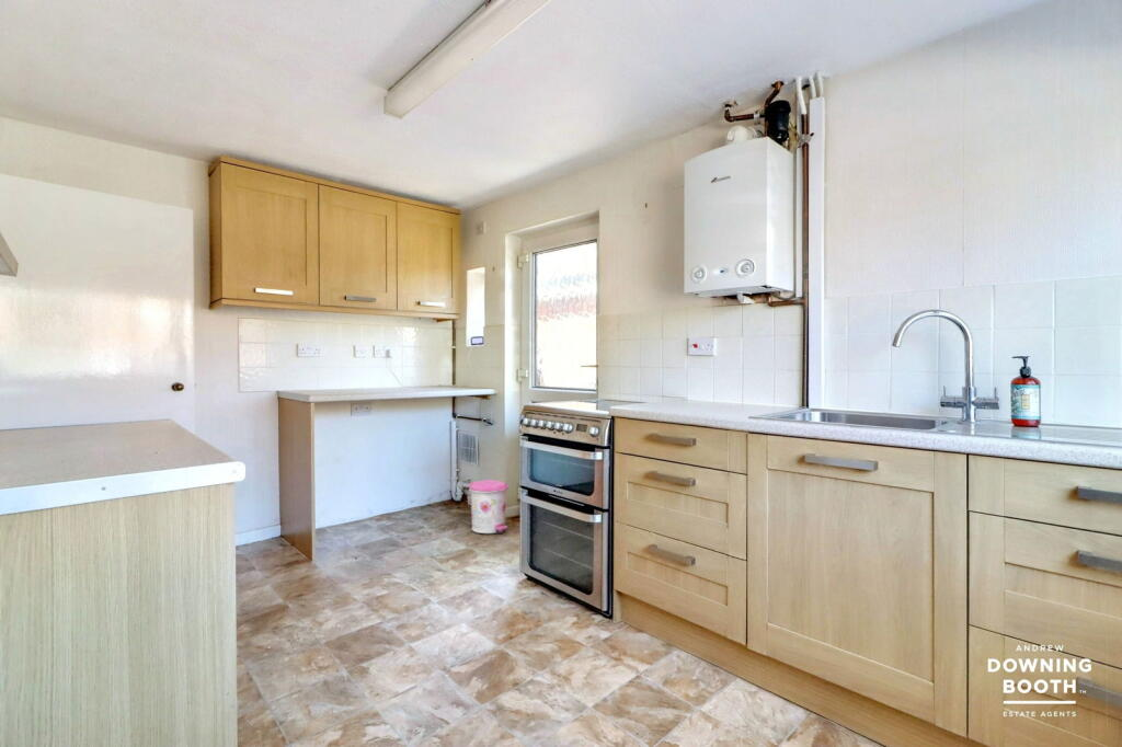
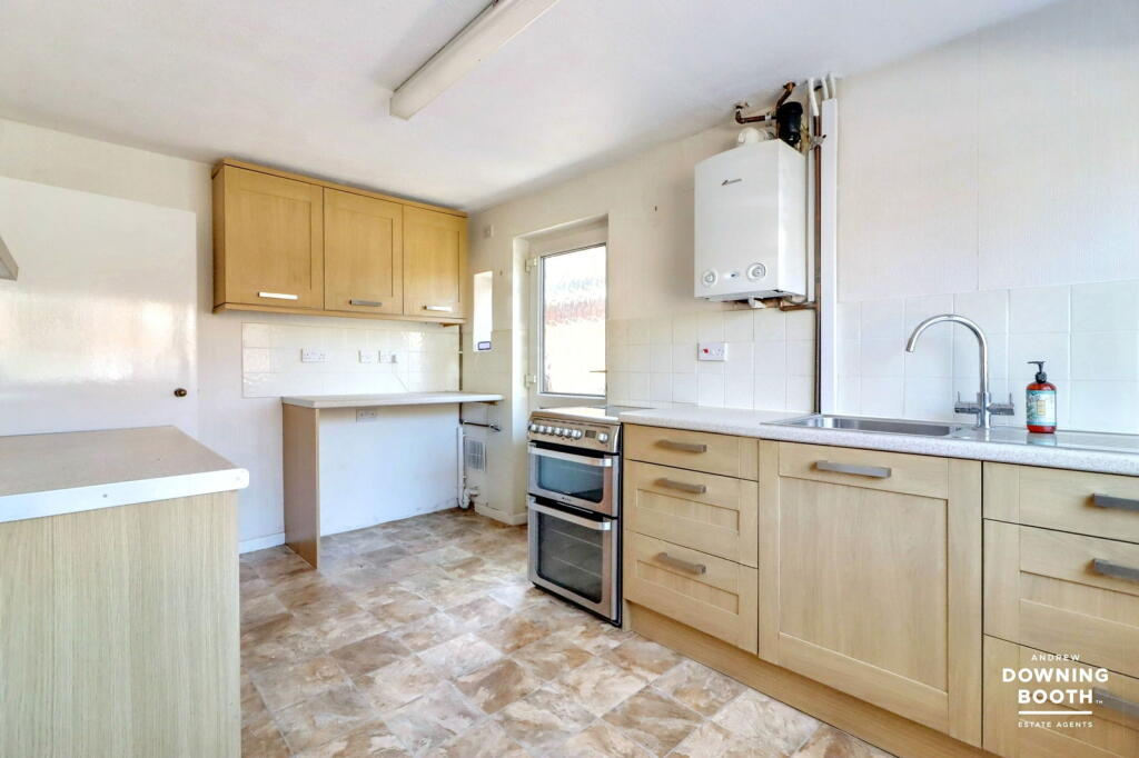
- trash can (488, 505)
